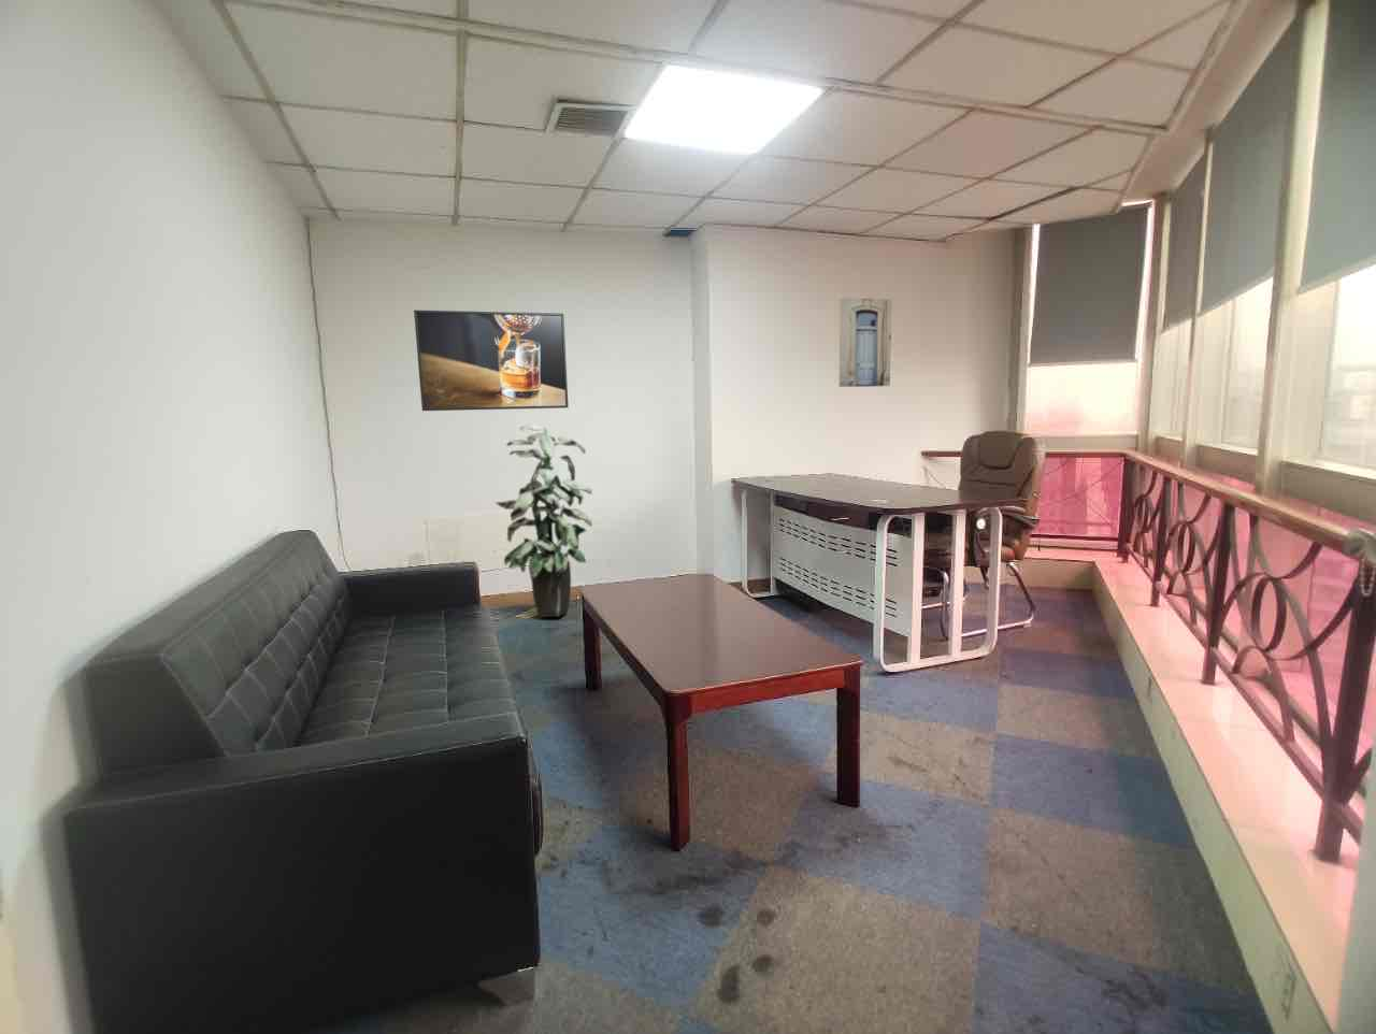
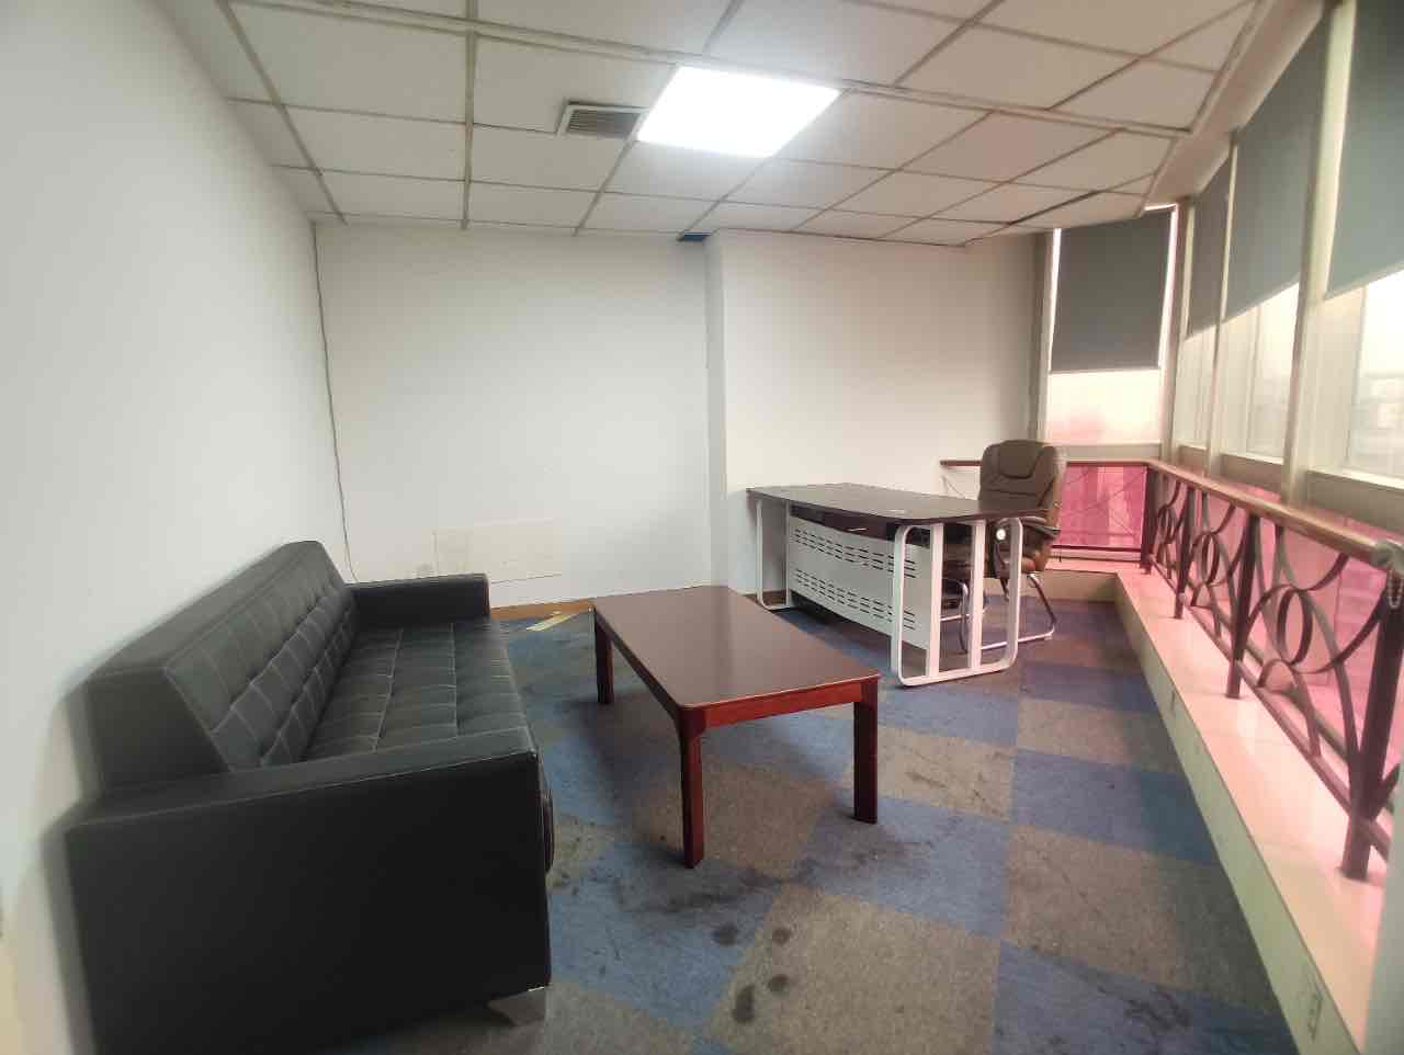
- indoor plant (544, 520)
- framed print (493, 362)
- wall art (864, 343)
